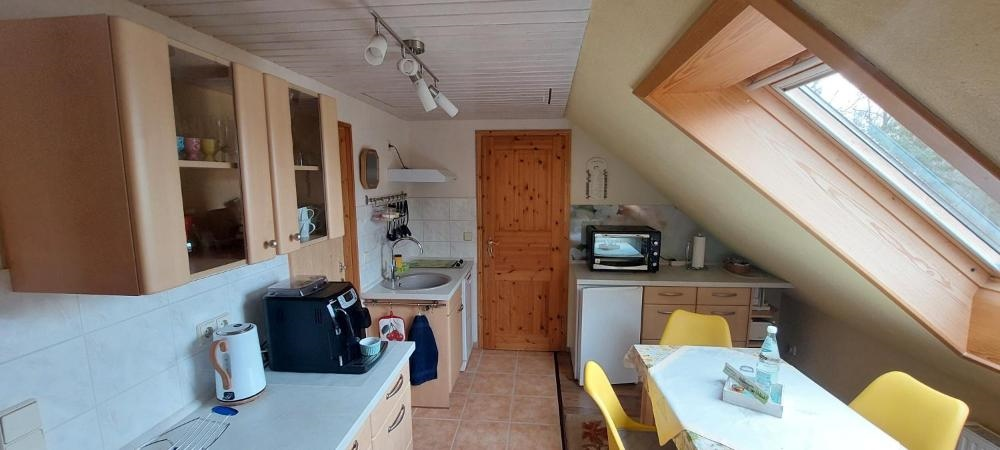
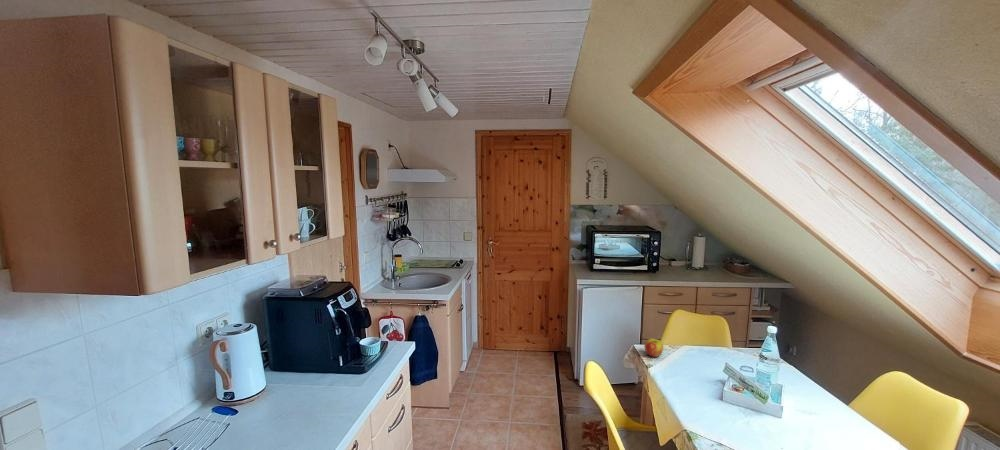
+ apple (653, 347)
